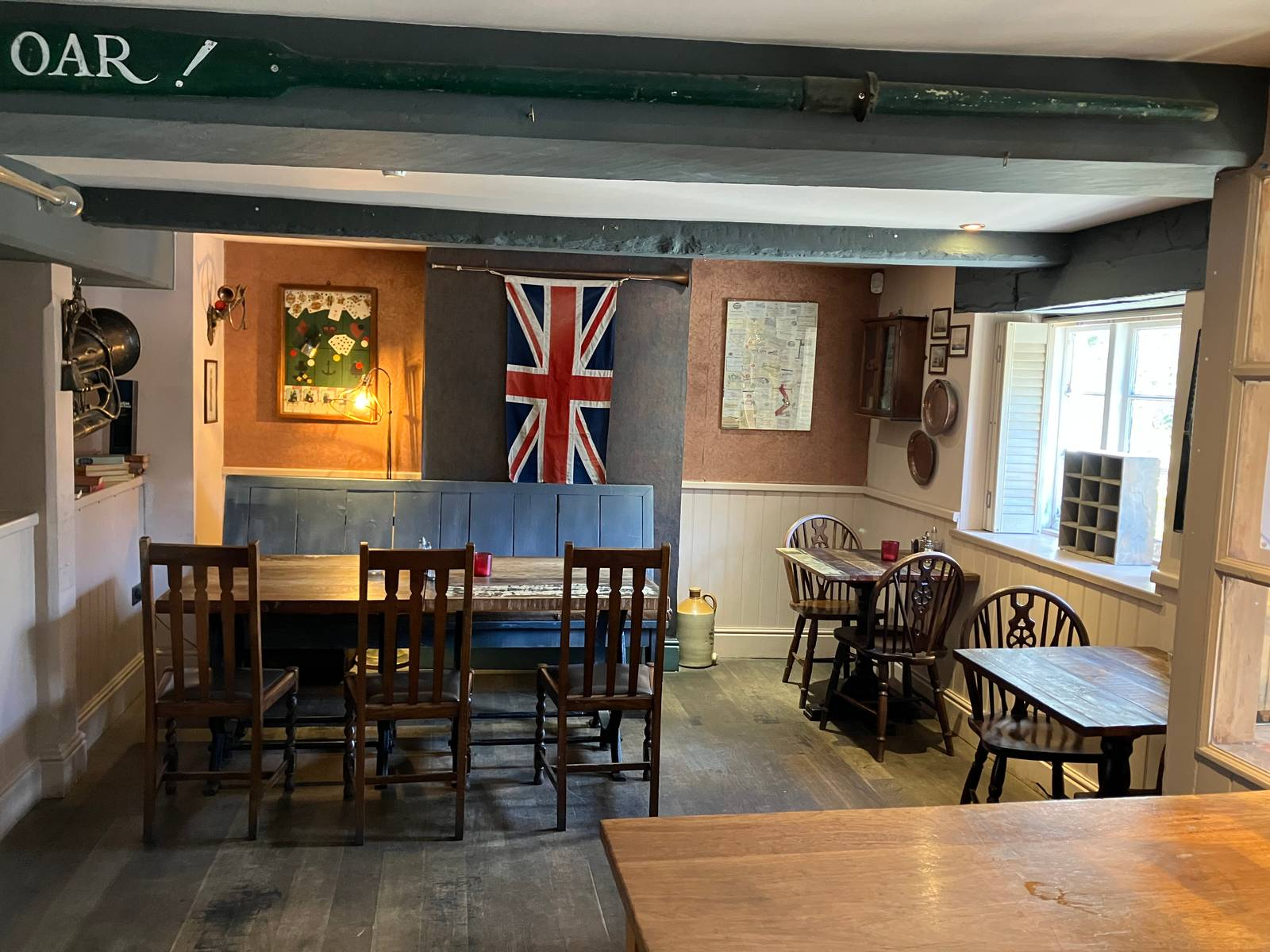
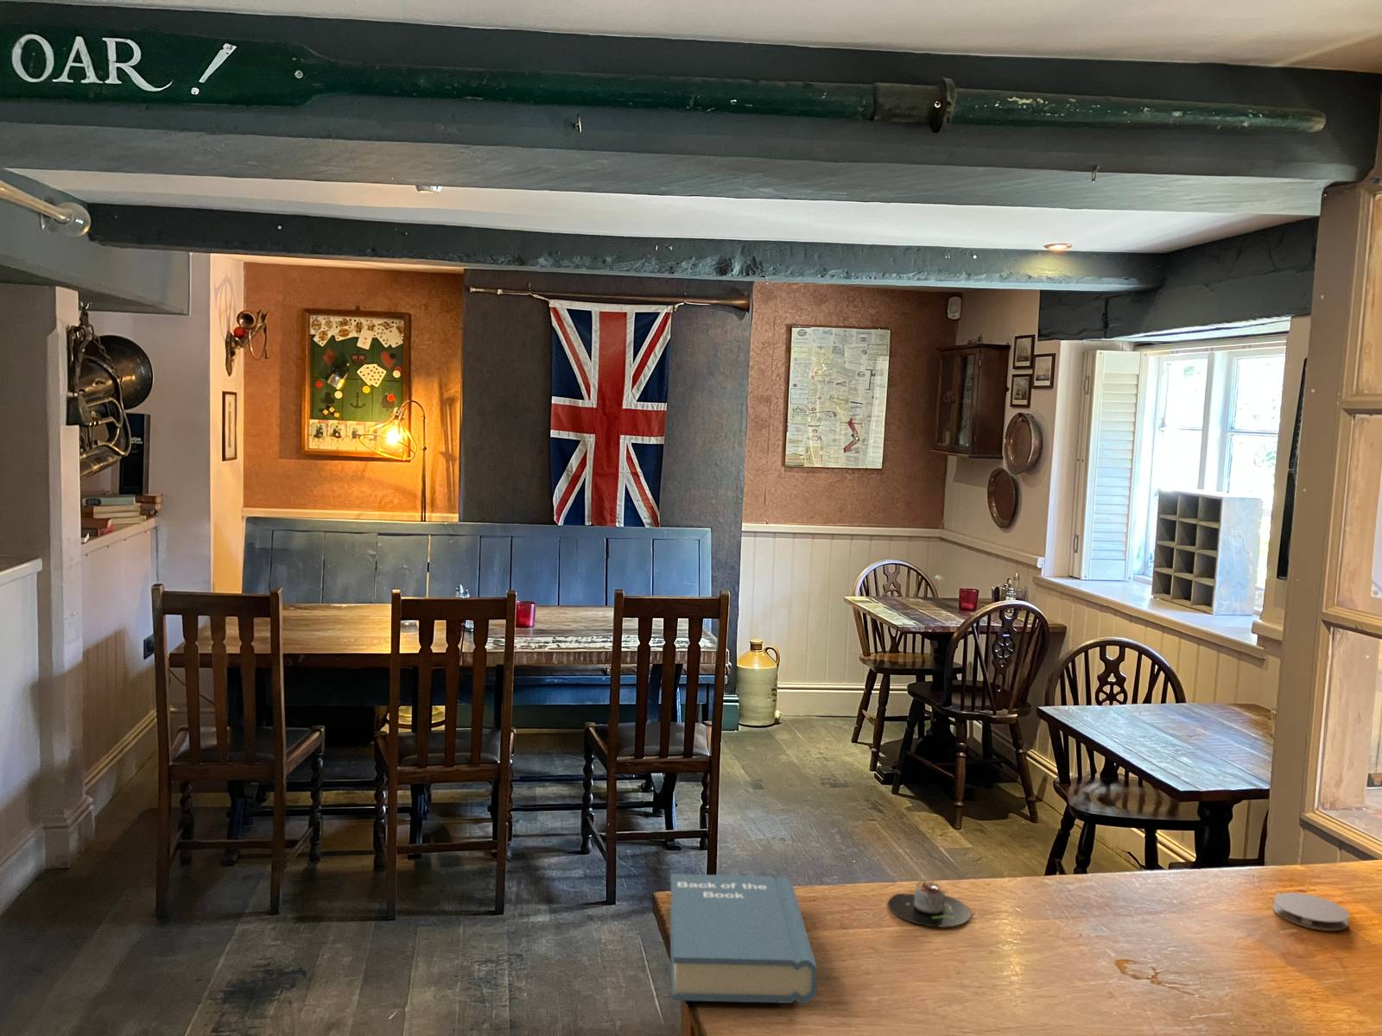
+ candle (929, 896)
+ book (737, 934)
+ coaster (1310, 911)
